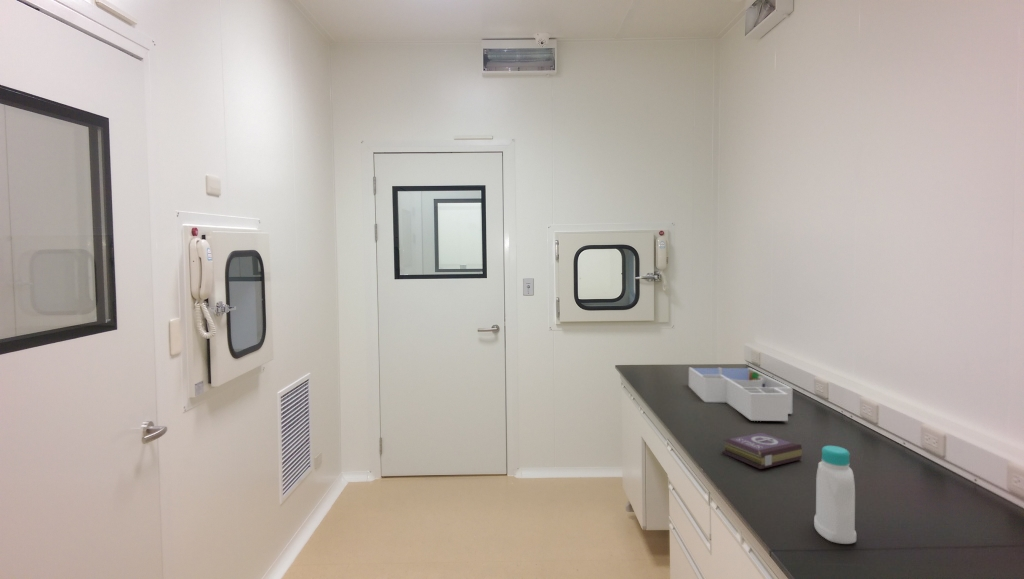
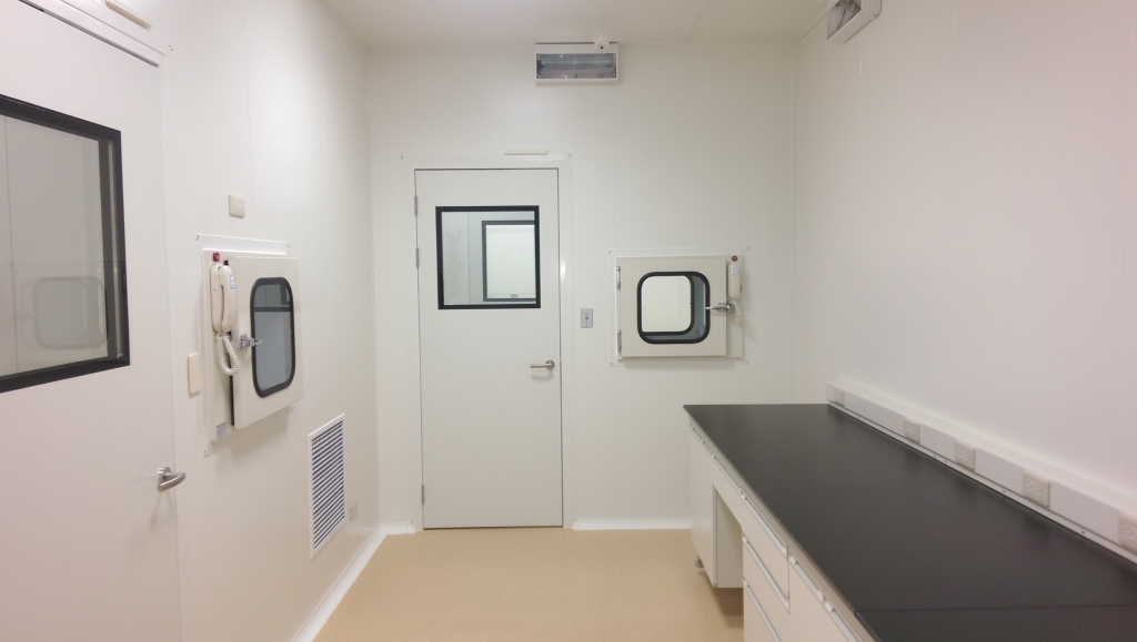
- book (761, 448)
- desk organizer (739, 390)
- bottle (835, 491)
